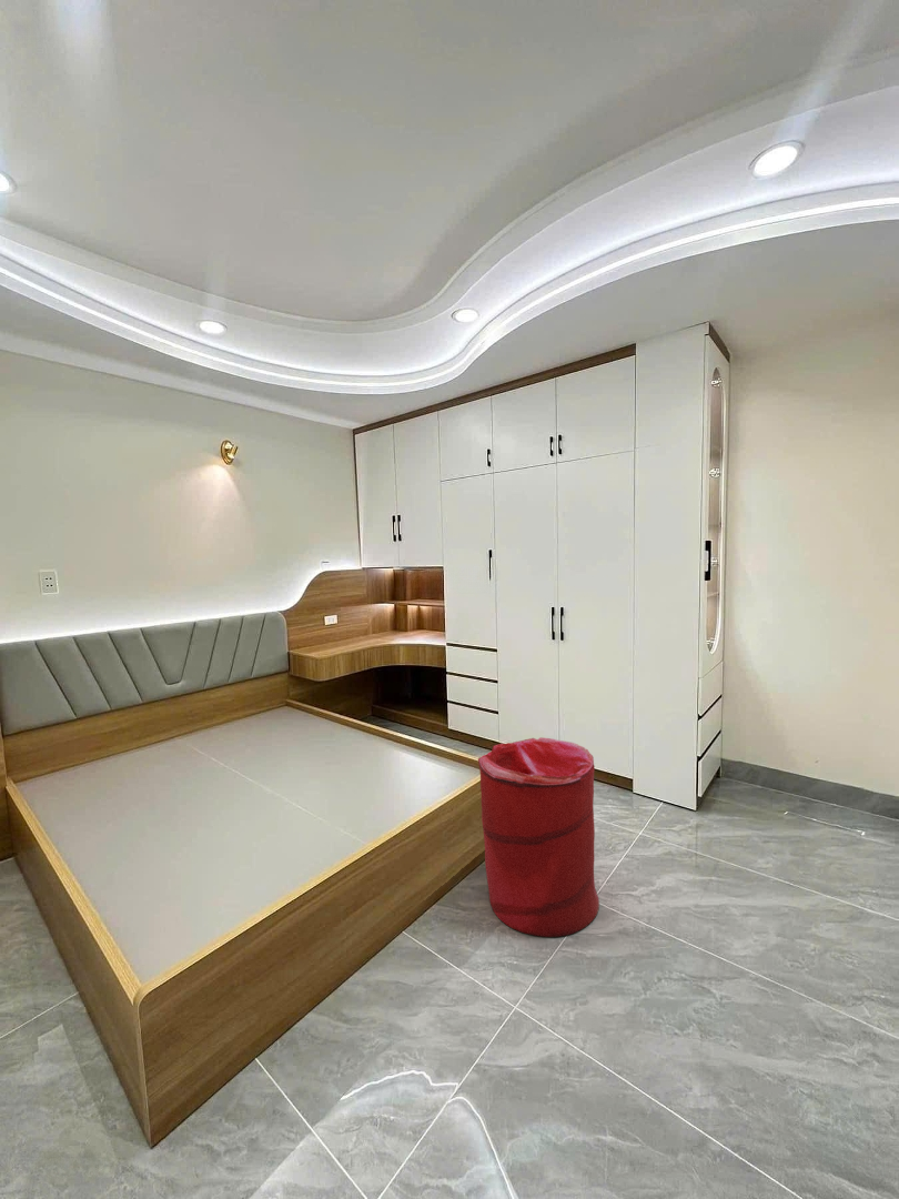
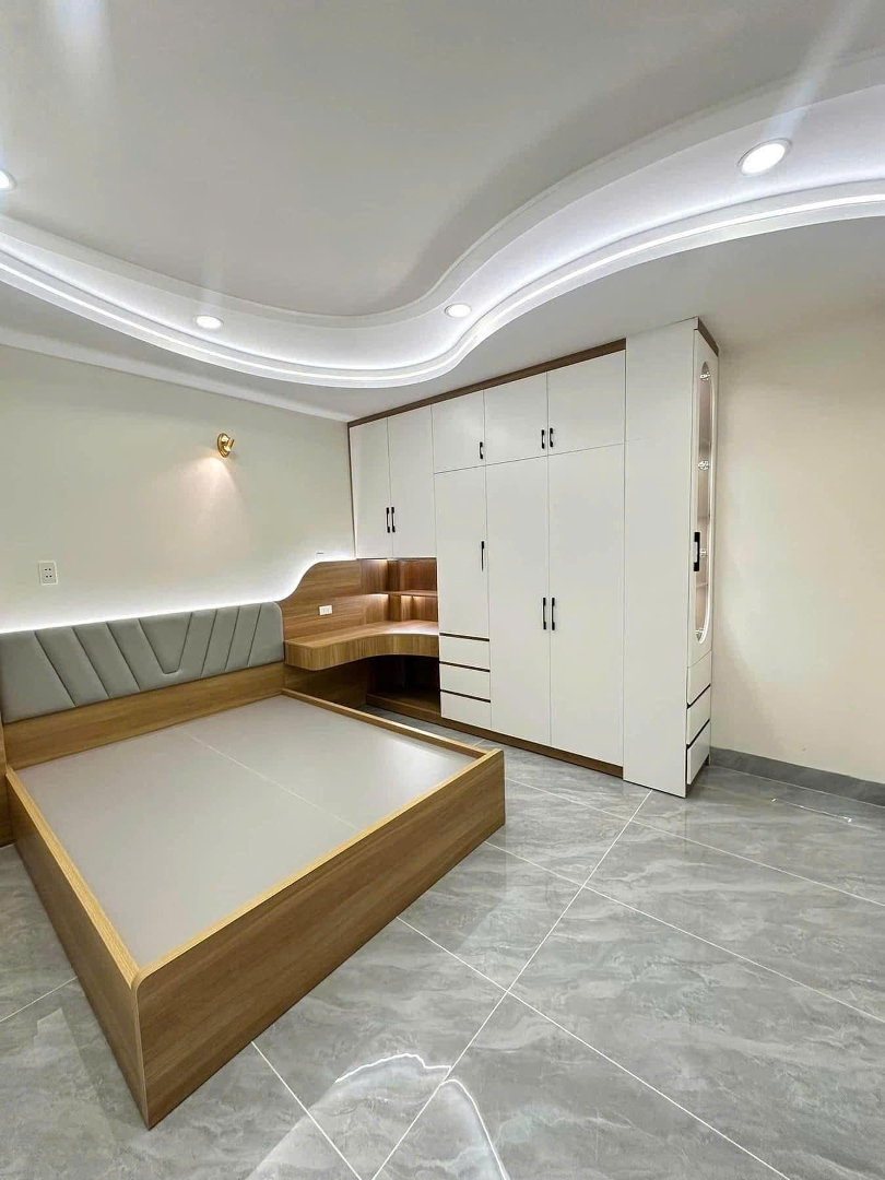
- laundry hamper (536, 825)
